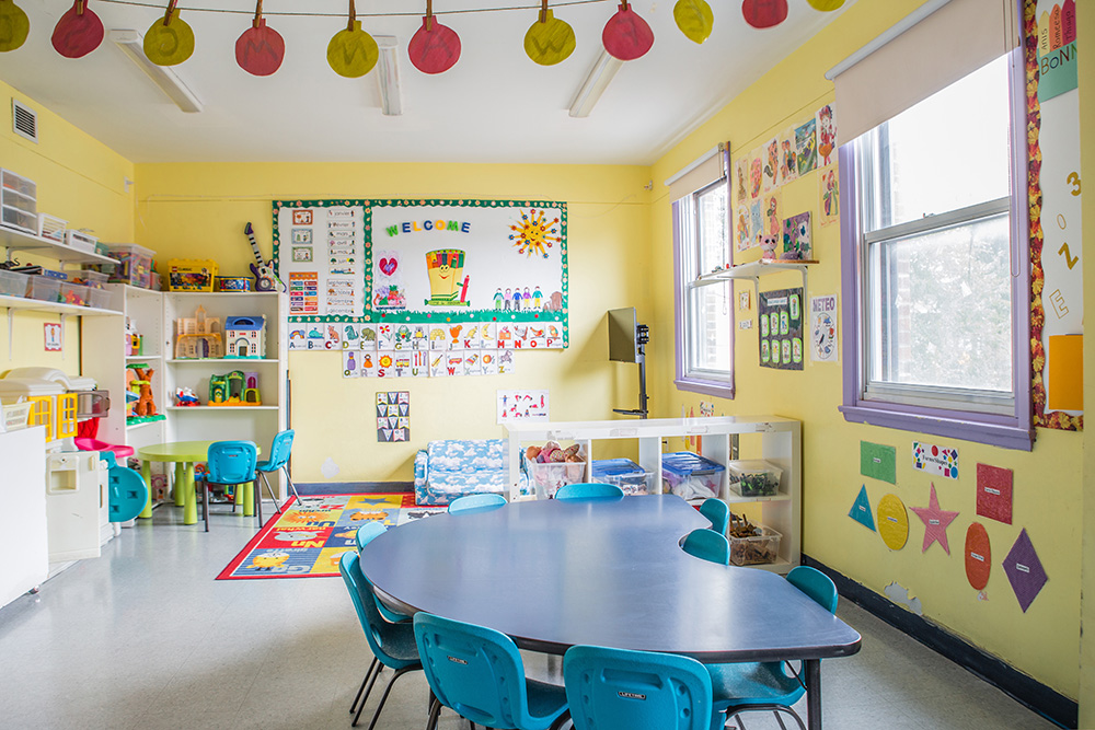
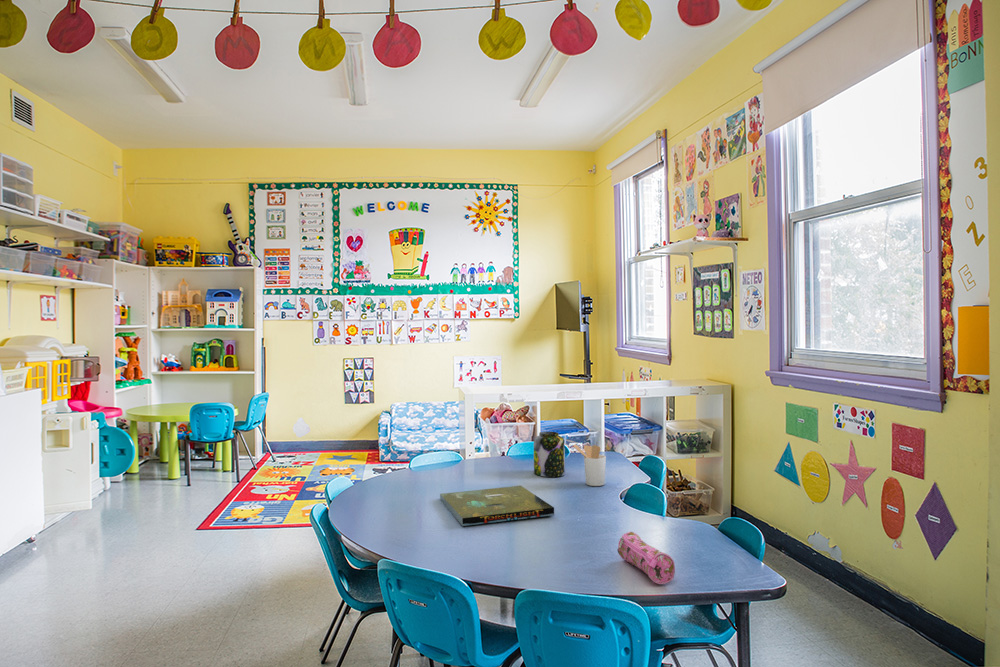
+ board game (494, 501)
+ pencil case (645, 557)
+ jar (549, 453)
+ utensil holder (589, 463)
